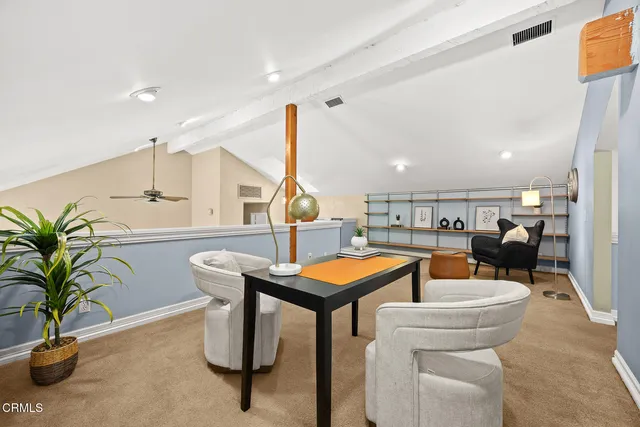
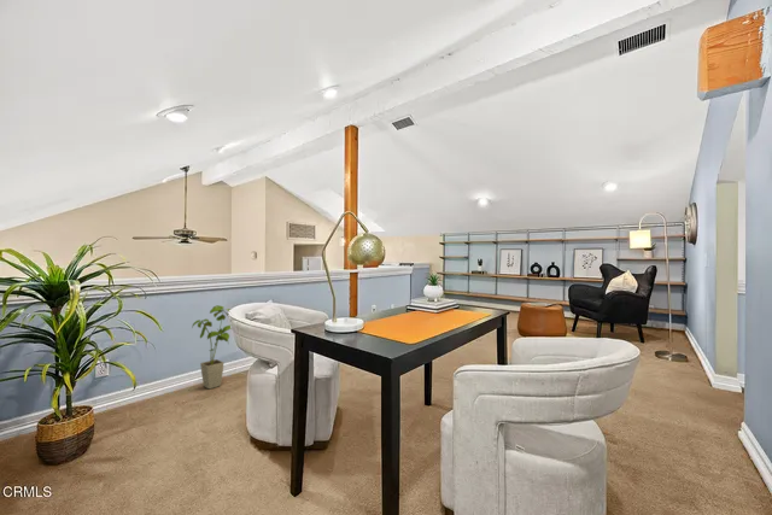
+ house plant (216, 345)
